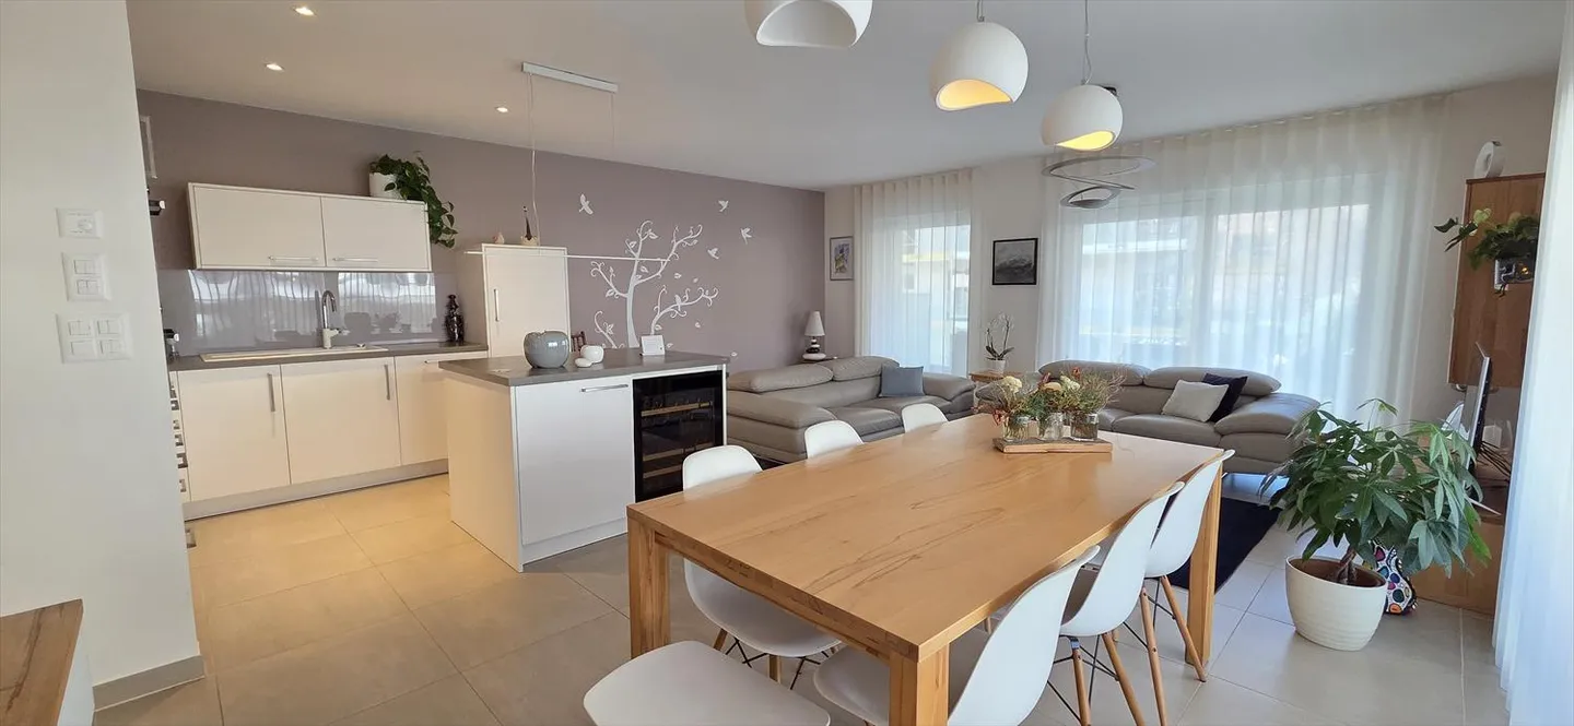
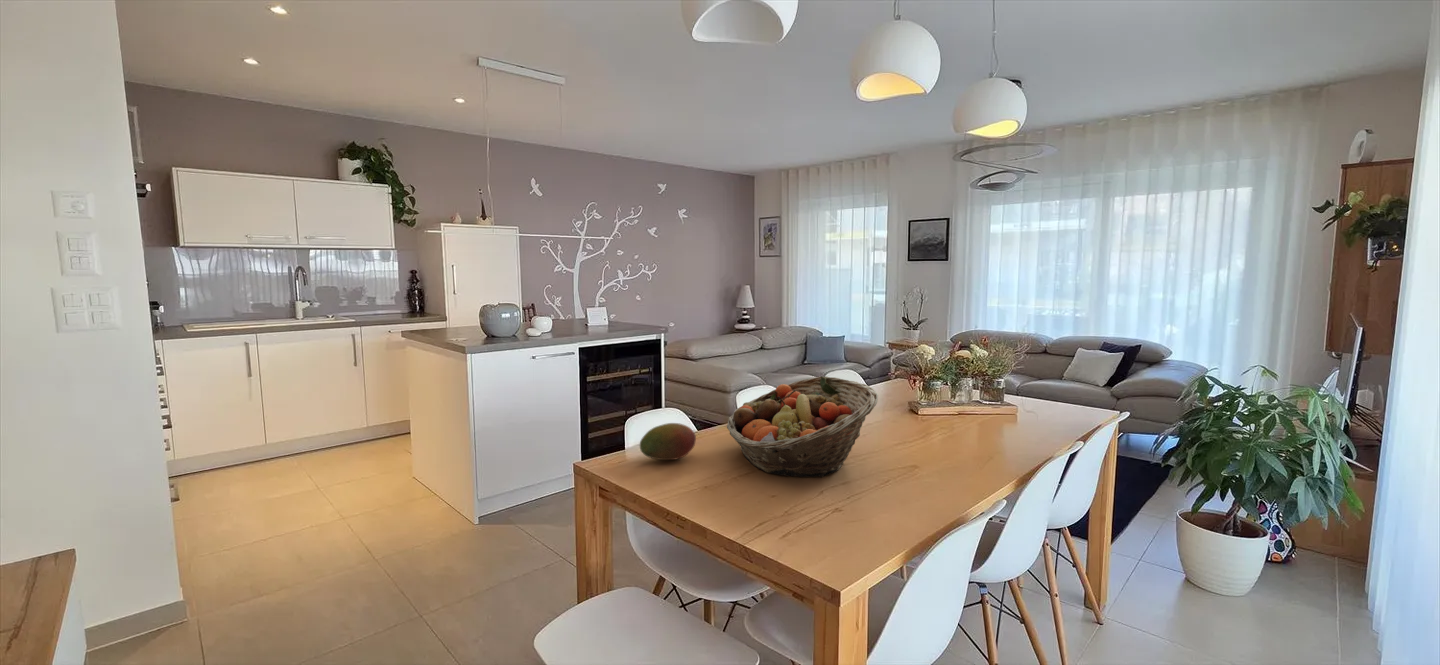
+ fruit (668, 441)
+ fruit basket (799, 421)
